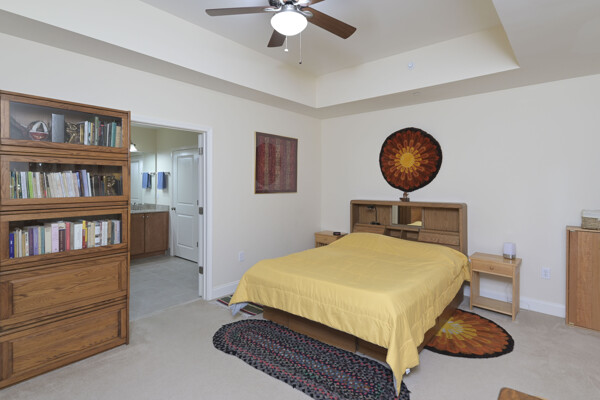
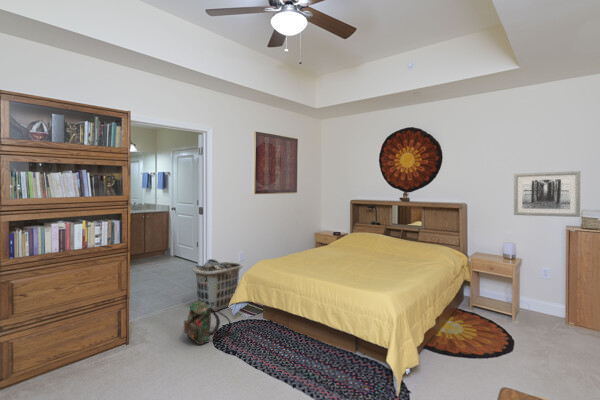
+ wall art (545, 194)
+ clothes hamper (218, 282)
+ backpack (209, 320)
